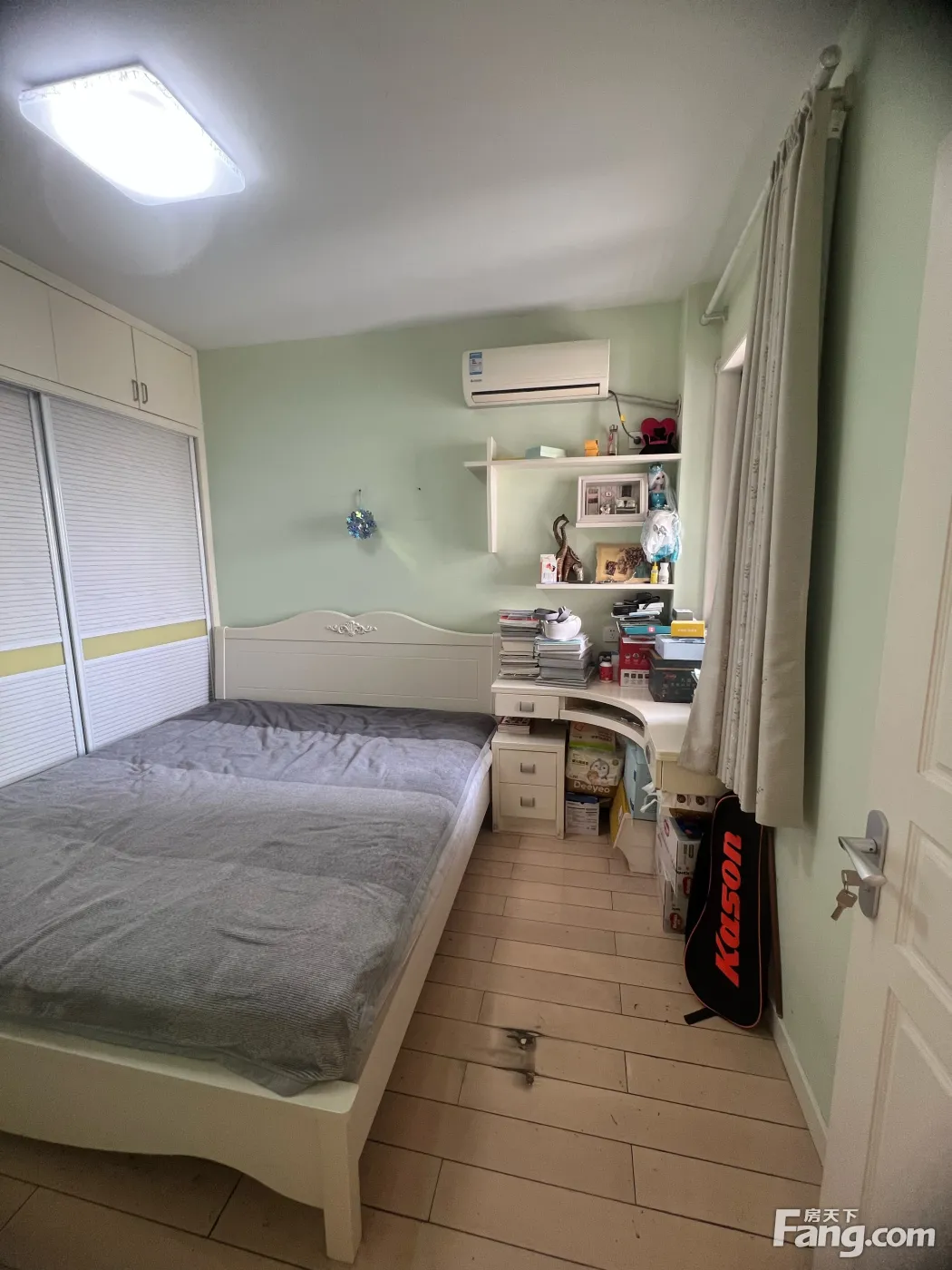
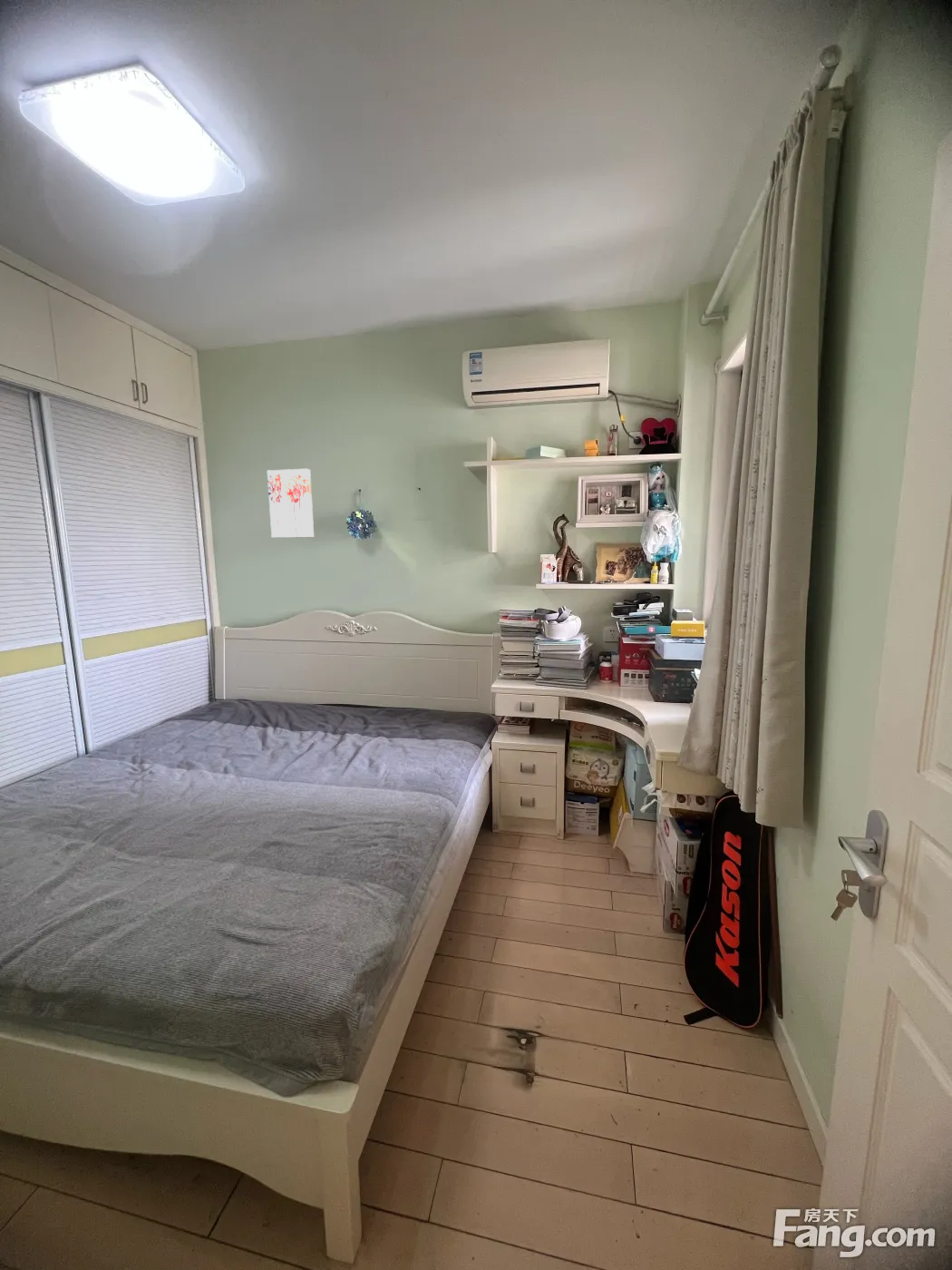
+ wall art (290, 503)
